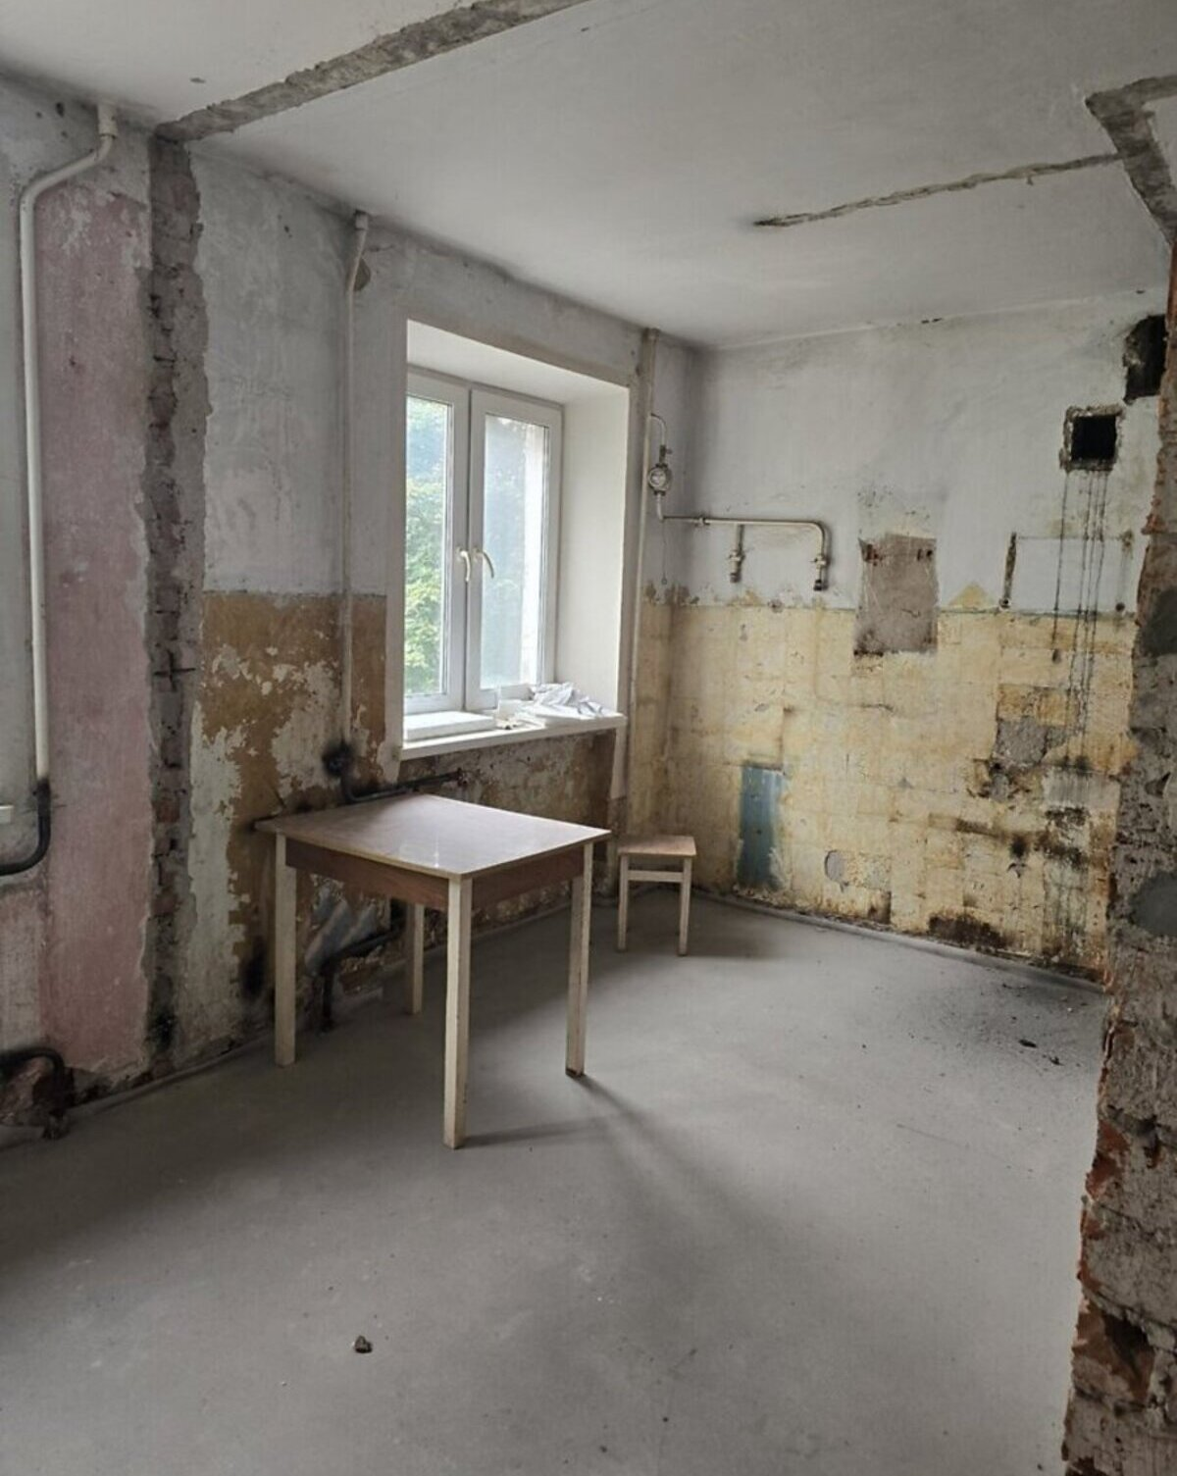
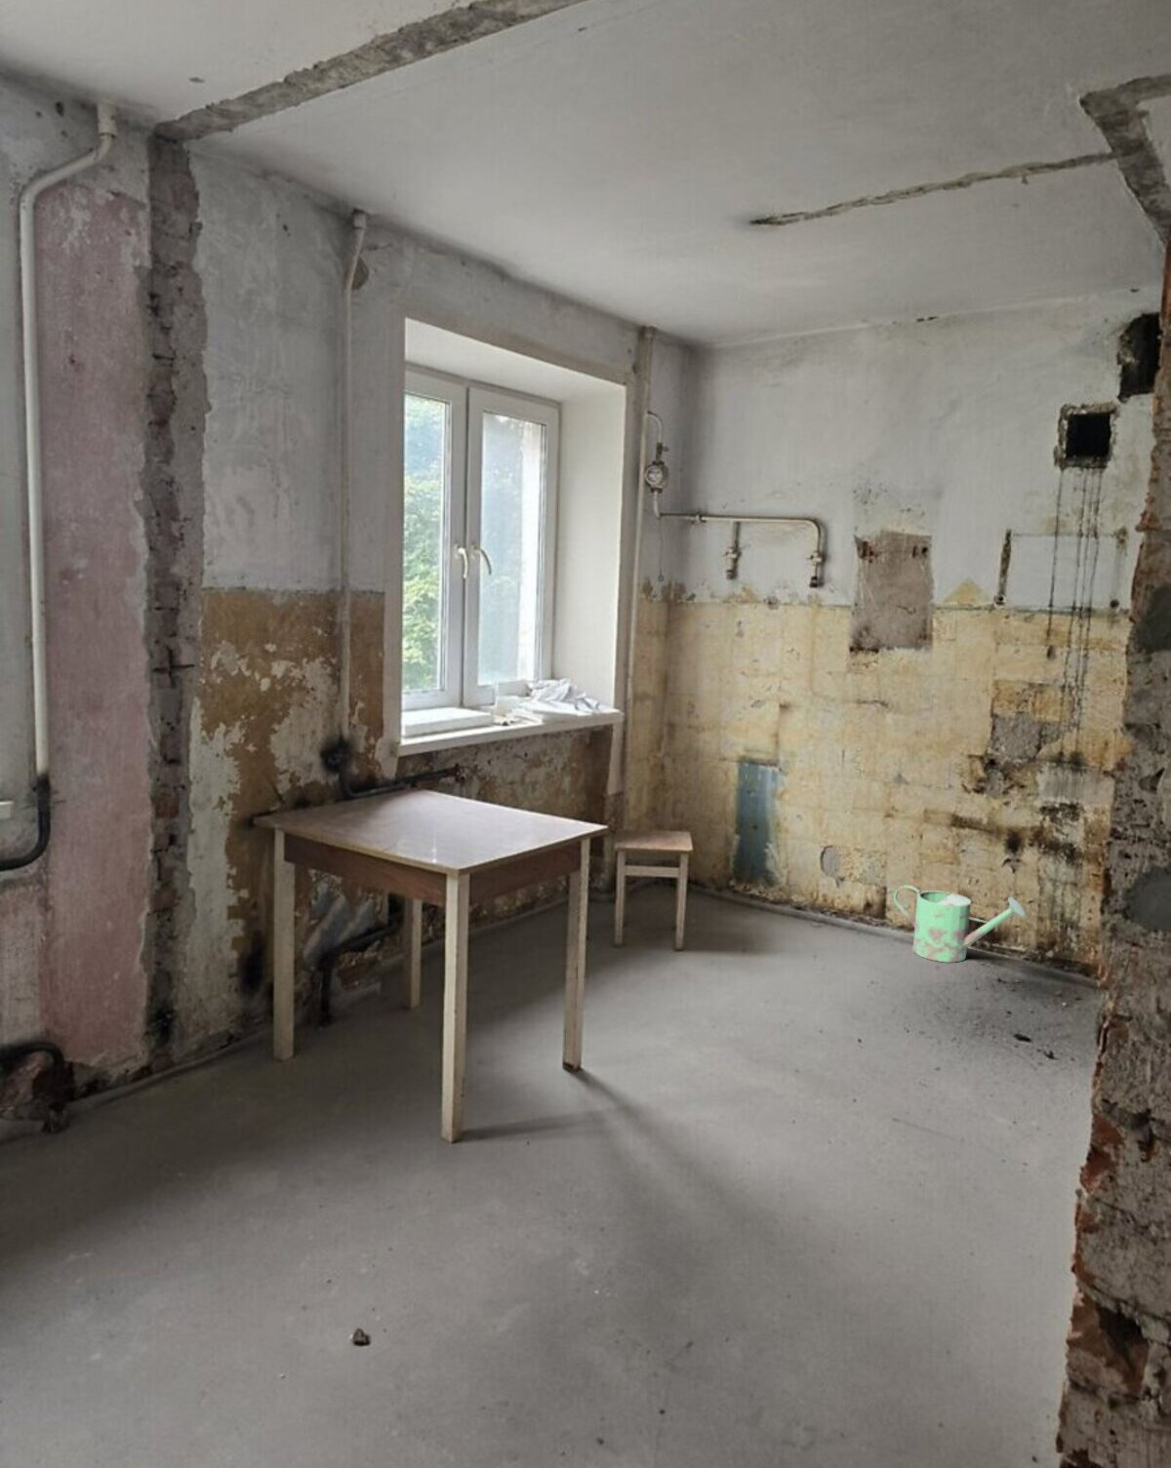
+ watering can (956, 922)
